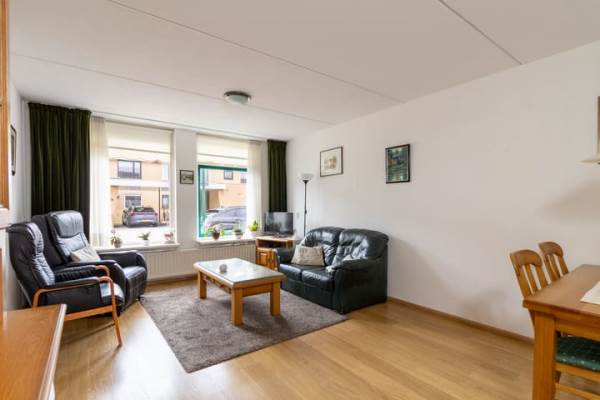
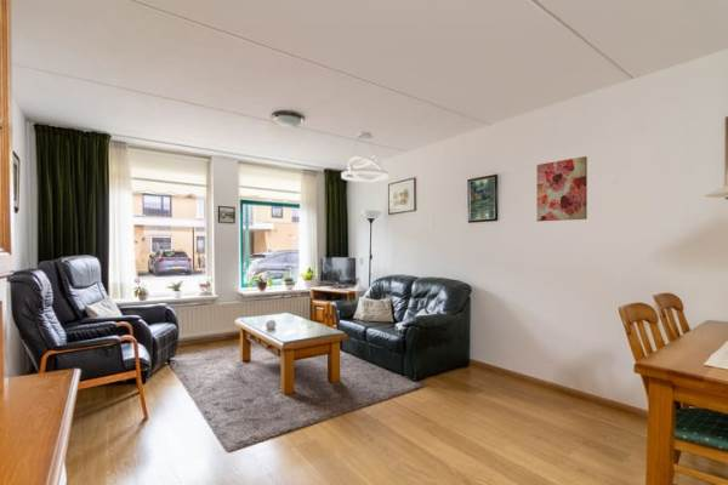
+ wall art (561, 190)
+ pendant light (364, 156)
